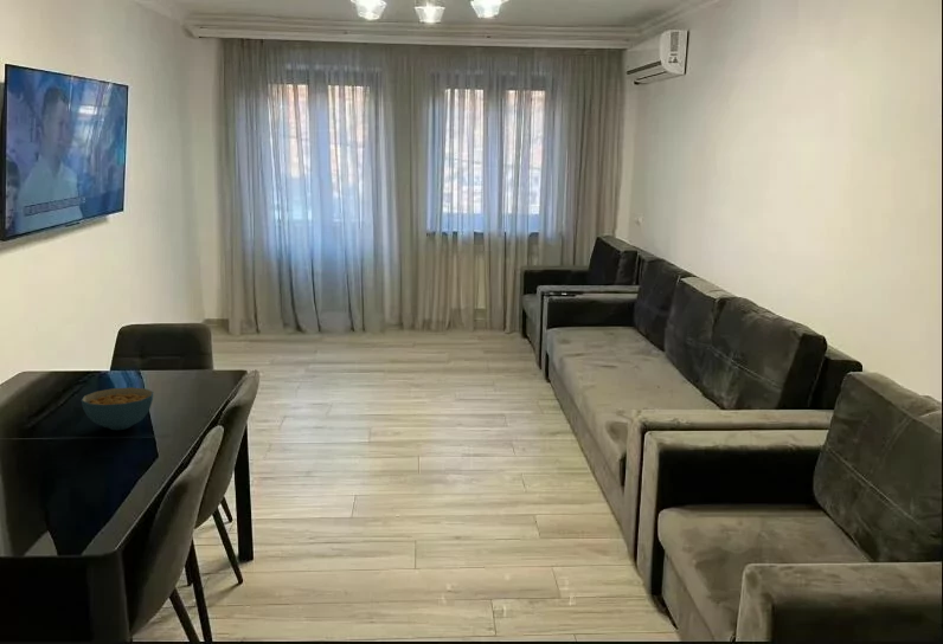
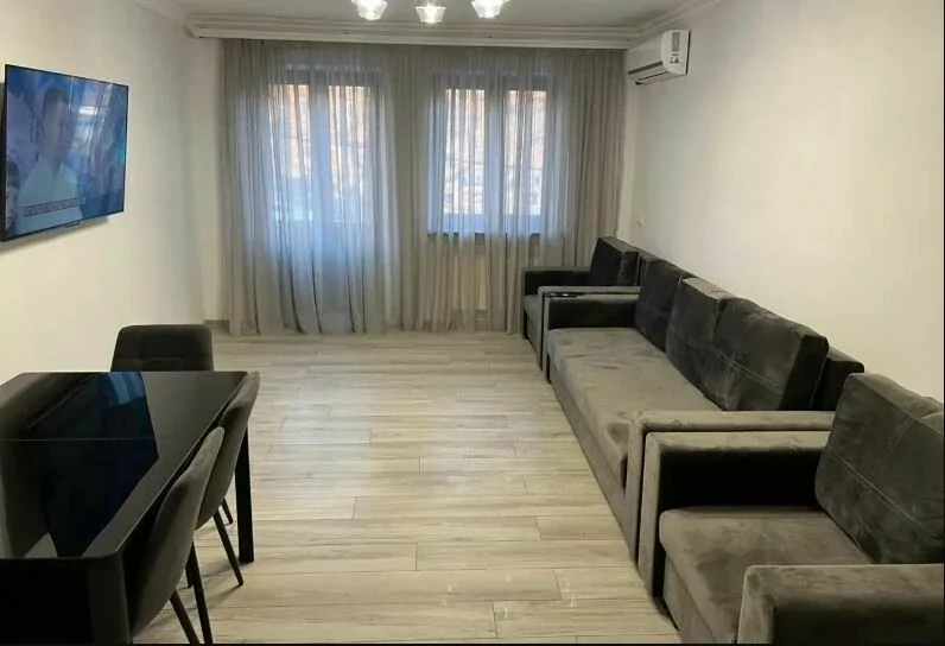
- cereal bowl (118, 411)
